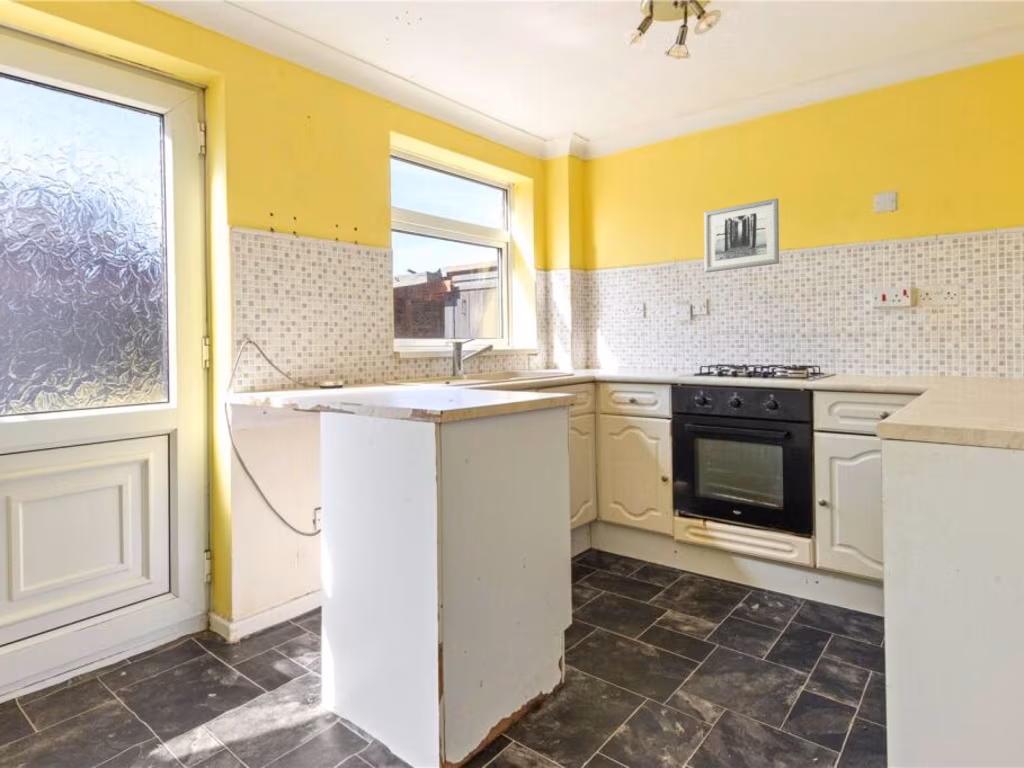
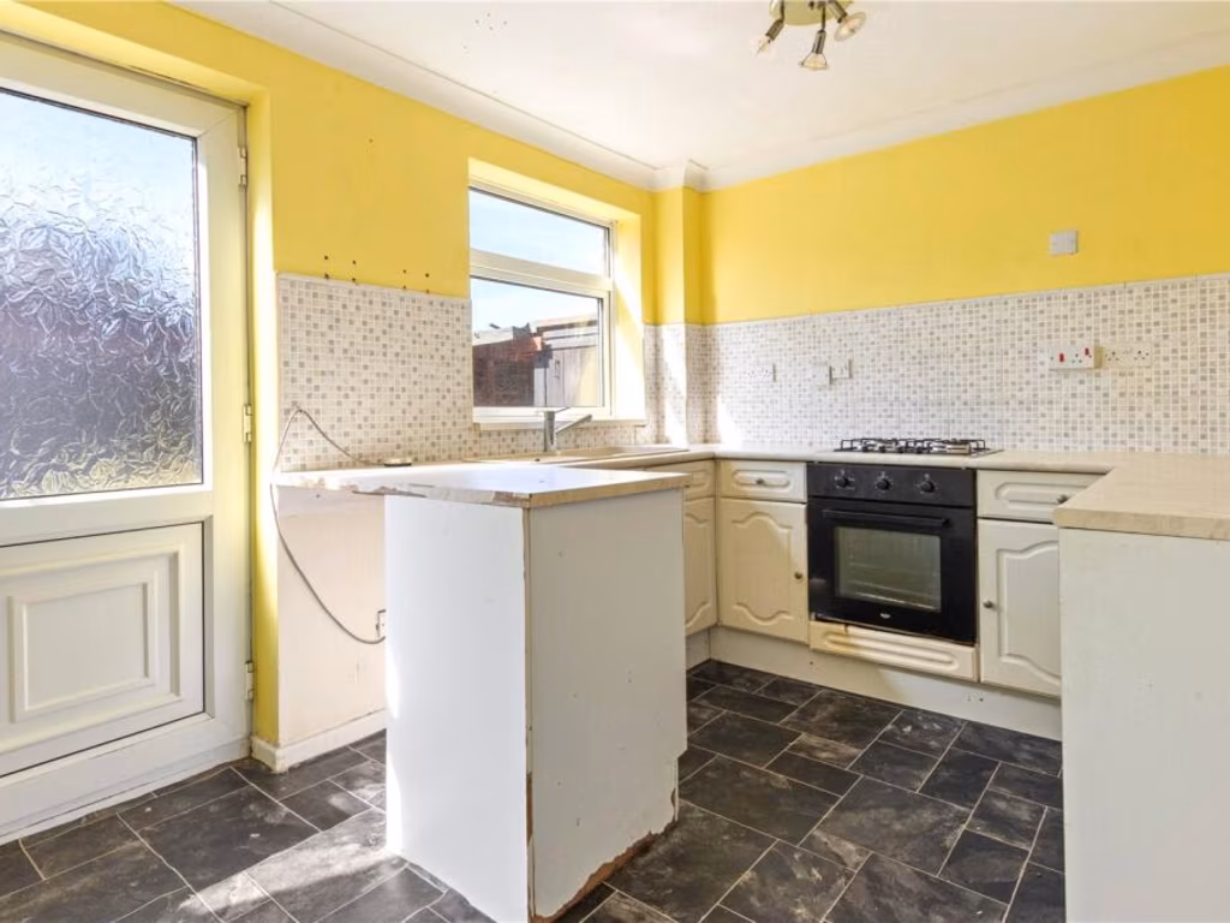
- wall art (740, 236)
